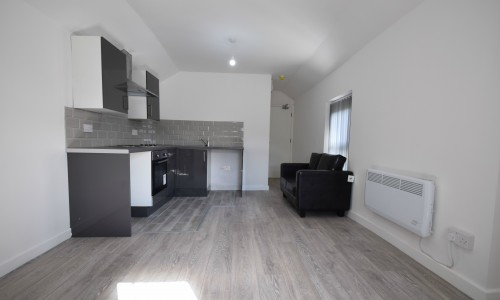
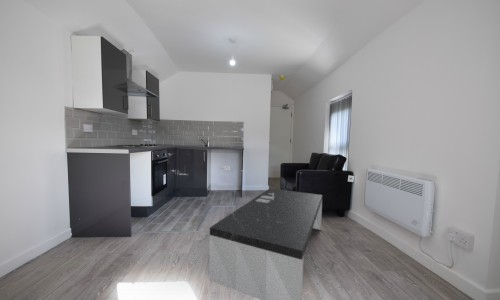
+ coffee table (279, 224)
